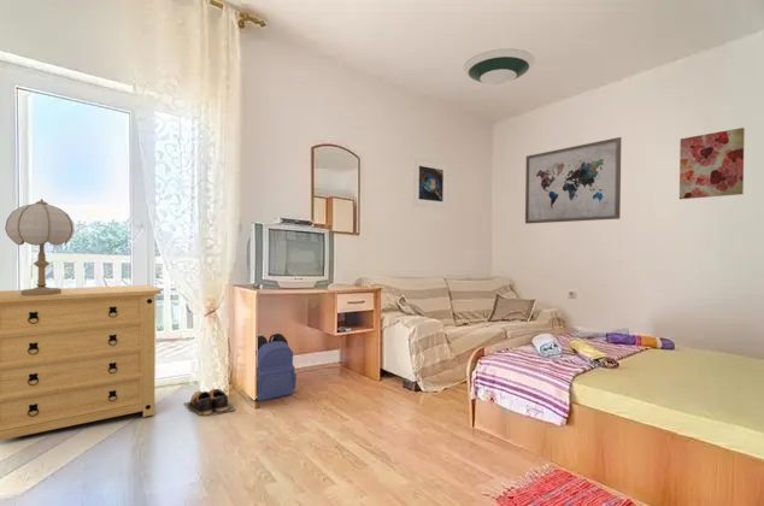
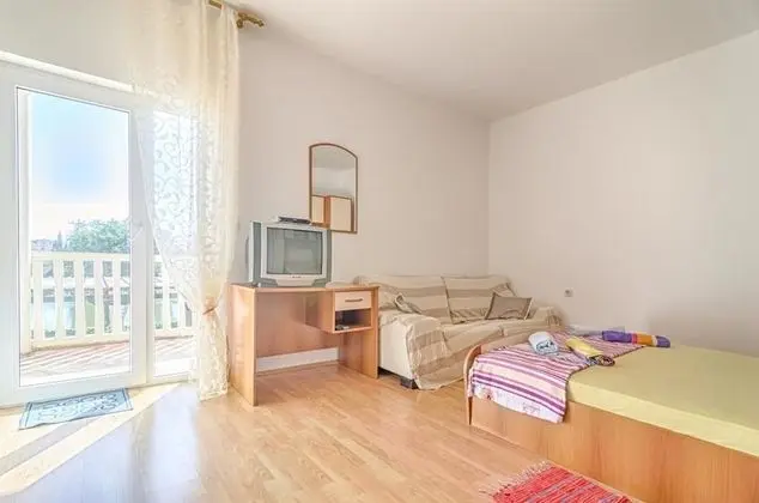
- wall art (568, 184)
- shoes (208, 398)
- backpack (269, 363)
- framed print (430, 183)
- table lamp (41, 246)
- dresser (74, 354)
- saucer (498, 73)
- wall art (710, 165)
